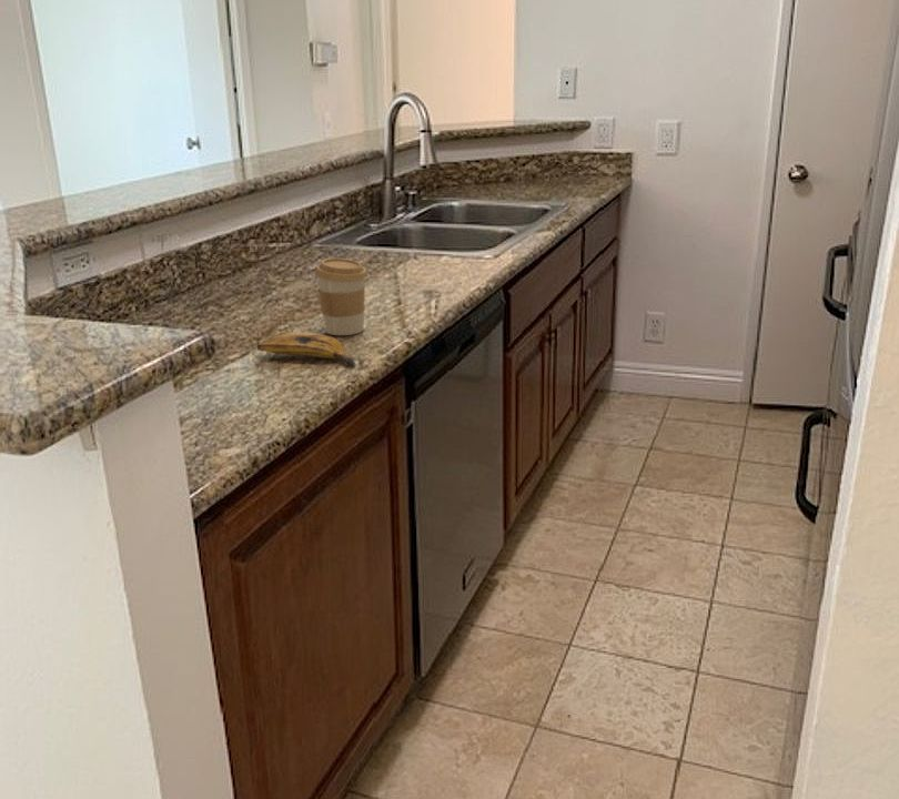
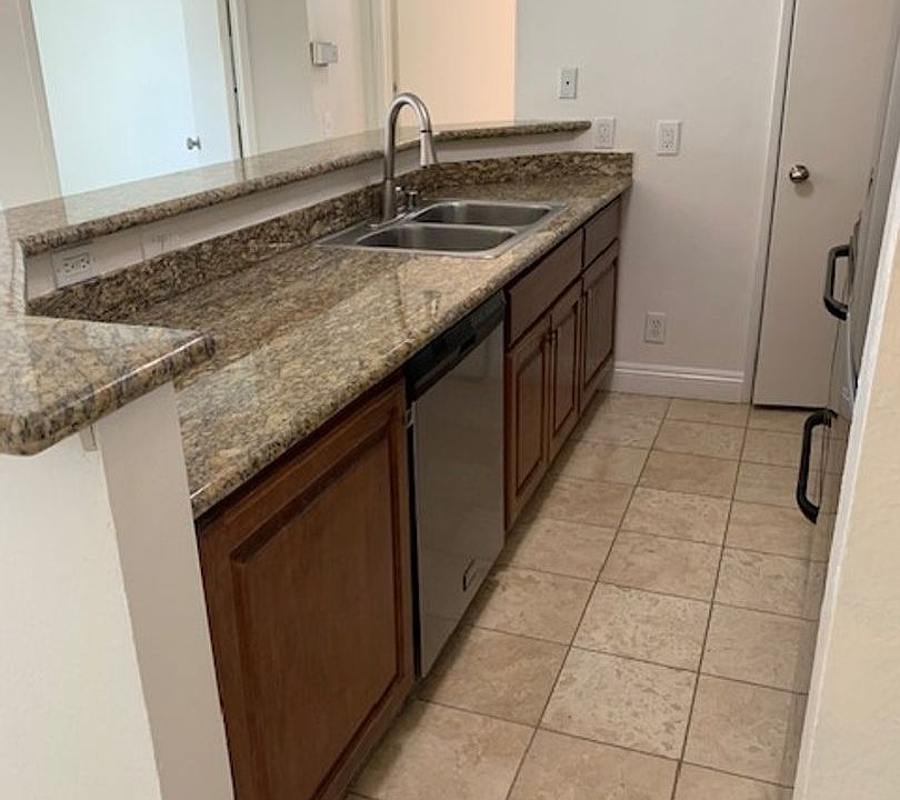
- banana (310, 346)
- coffee cup (342, 295)
